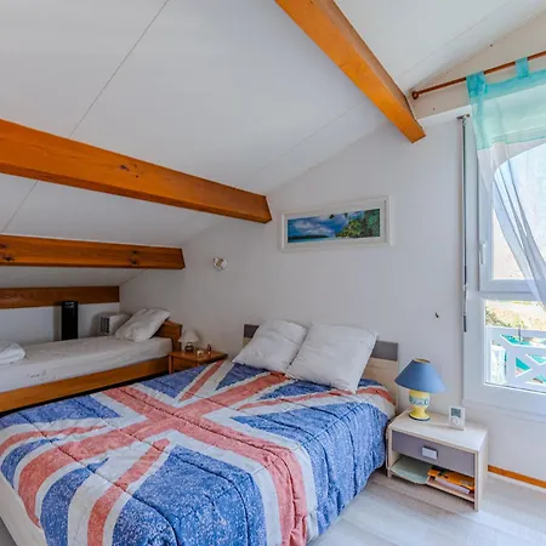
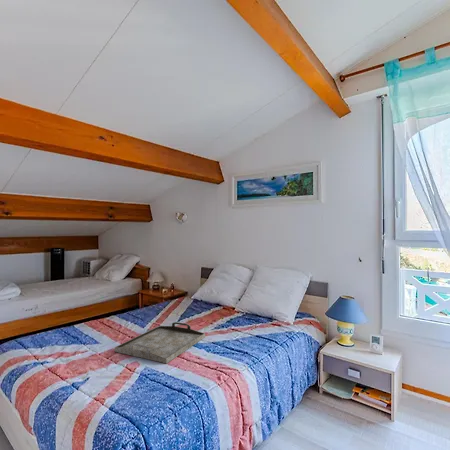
+ serving tray (162, 338)
